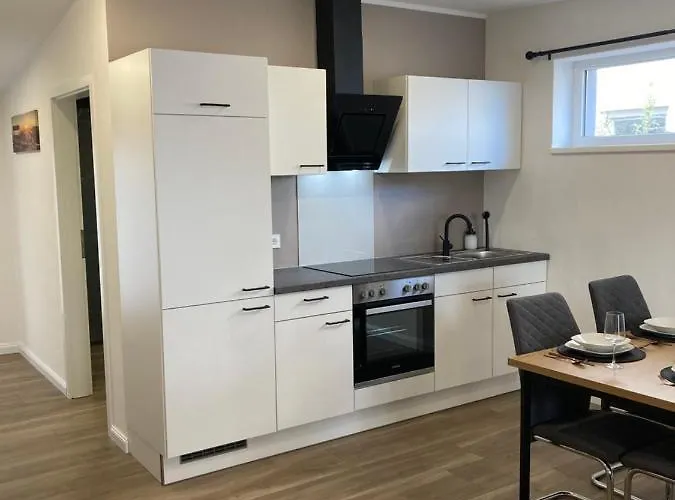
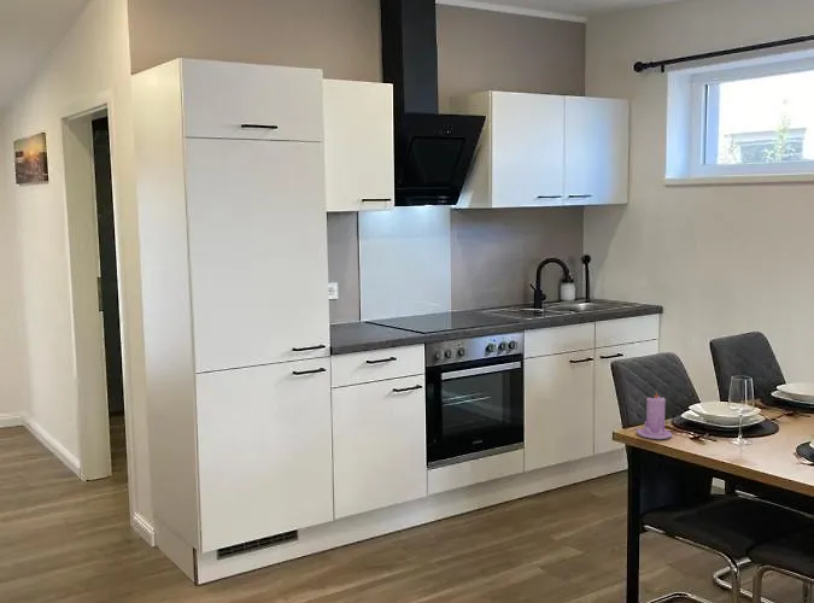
+ candle (655, 412)
